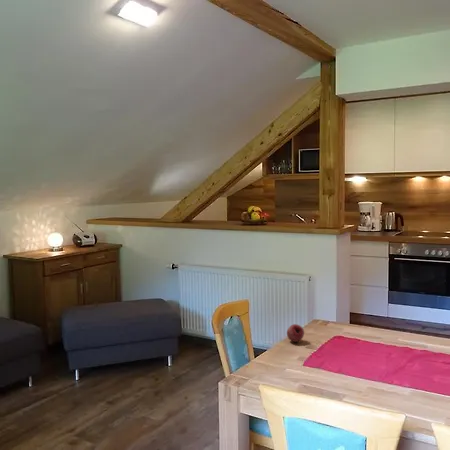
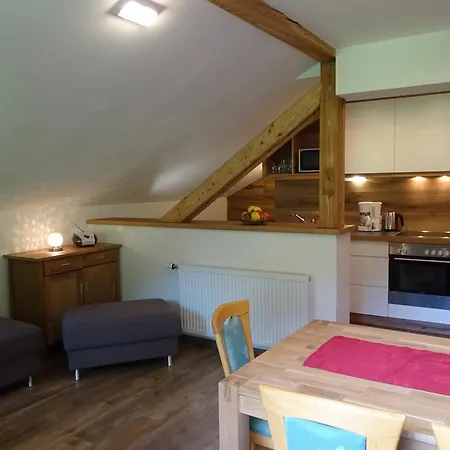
- fruit (295, 332)
